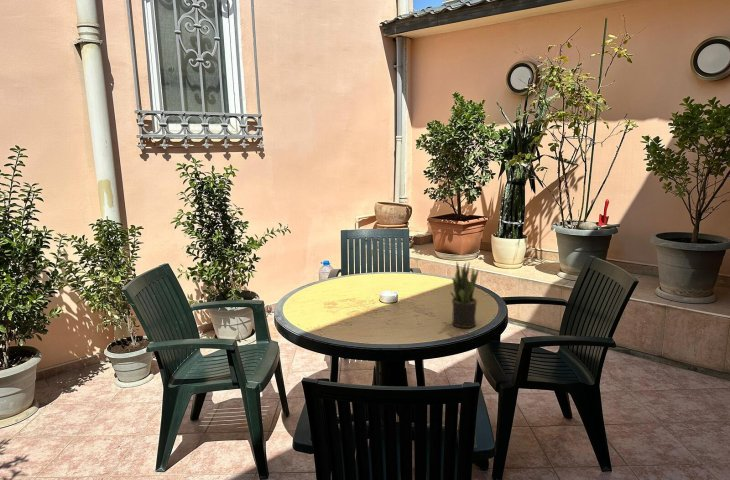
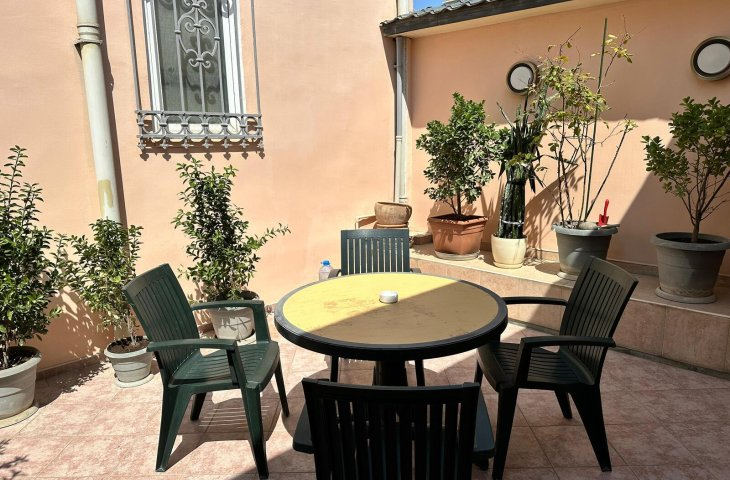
- potted plant (464, 292)
